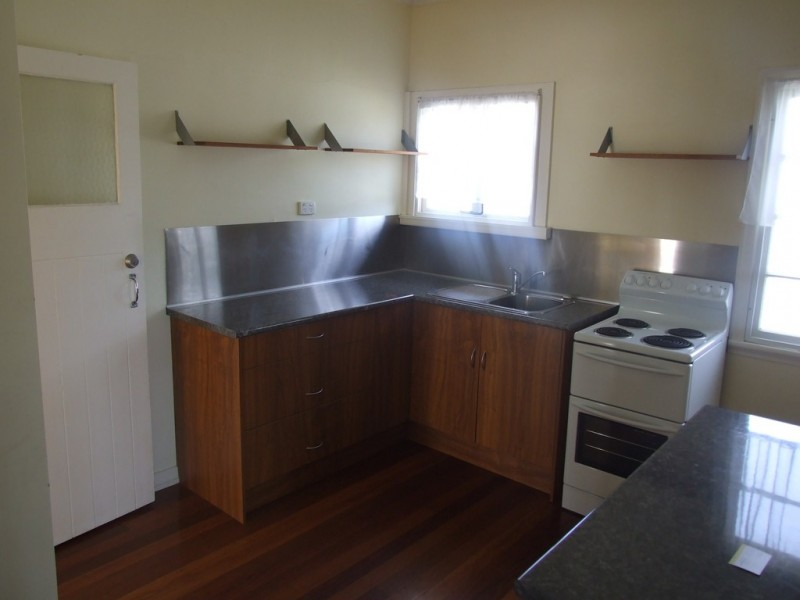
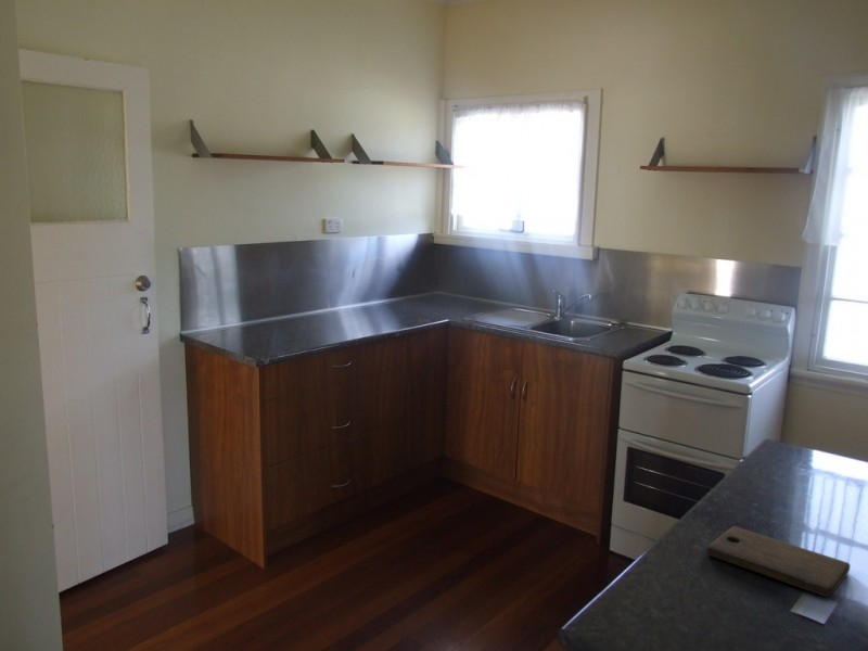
+ cutting board (776, 558)
